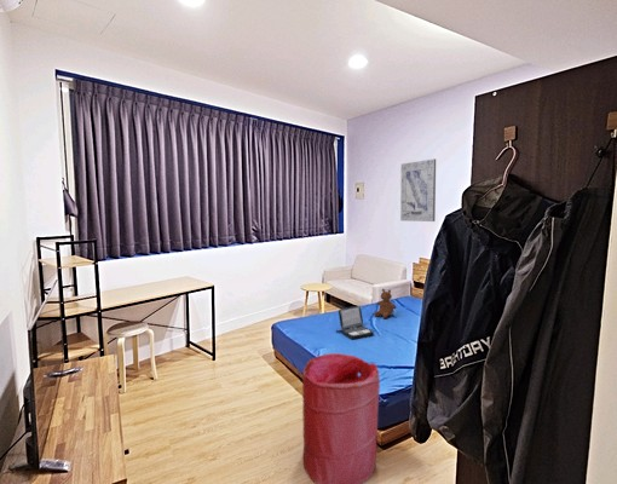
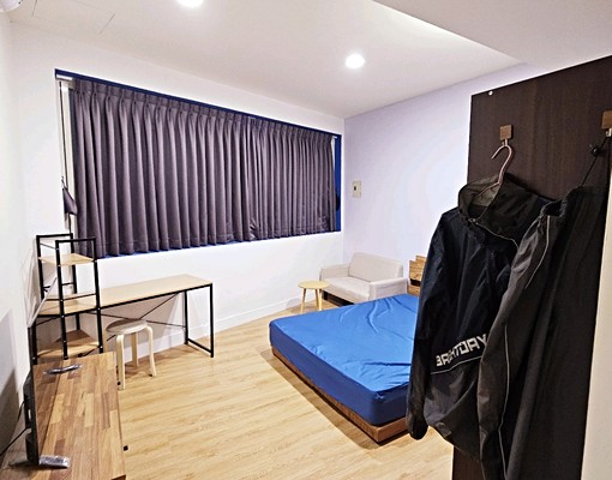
- laptop (354, 321)
- laundry hamper (340, 413)
- wall art (416, 191)
- teddy bear (384, 302)
